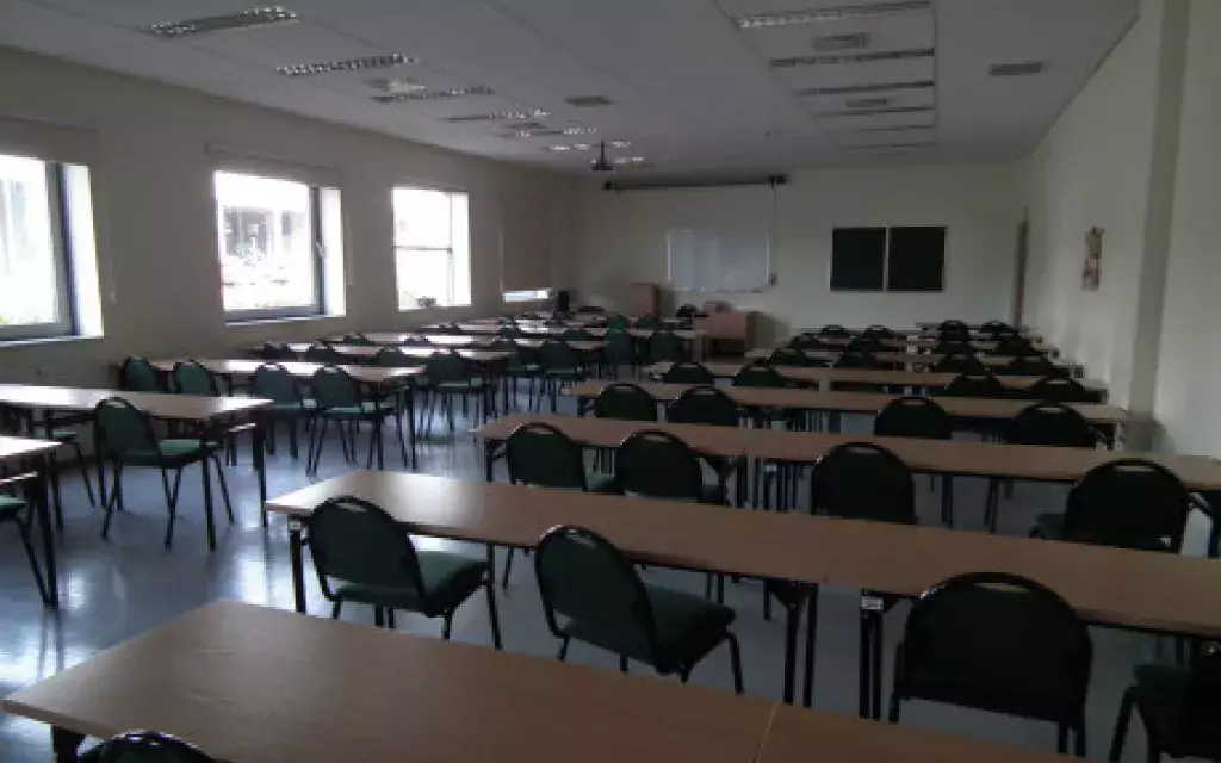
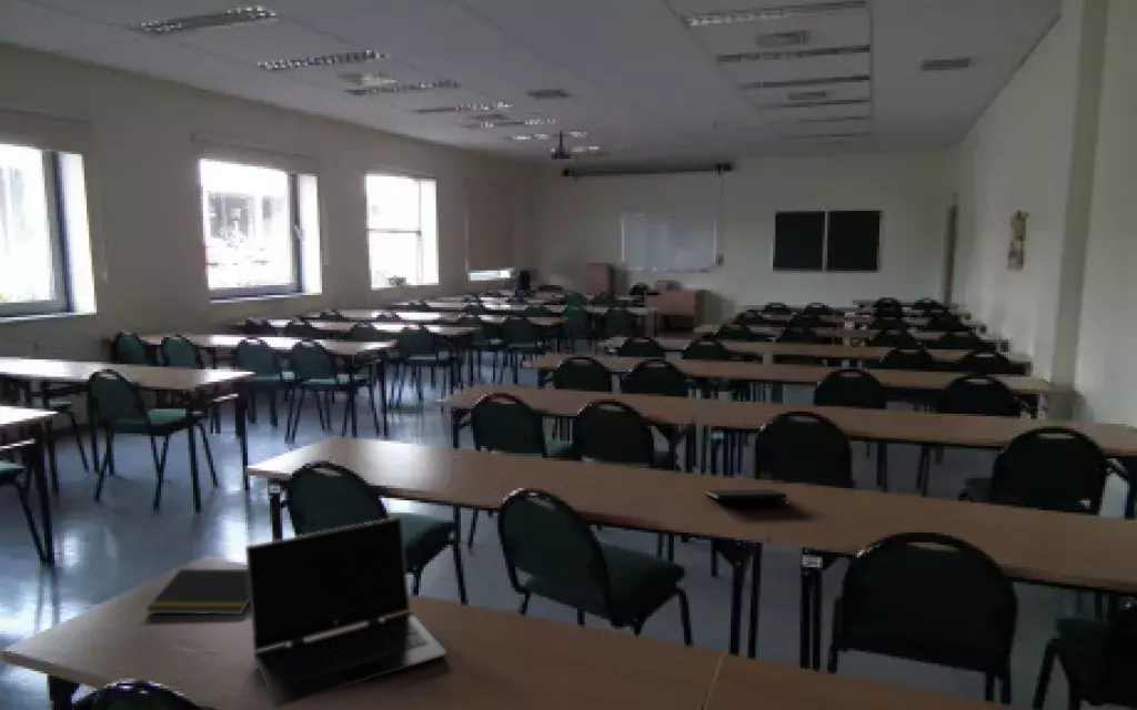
+ notepad (209, 590)
+ notepad (744, 494)
+ laptop computer (345, 602)
